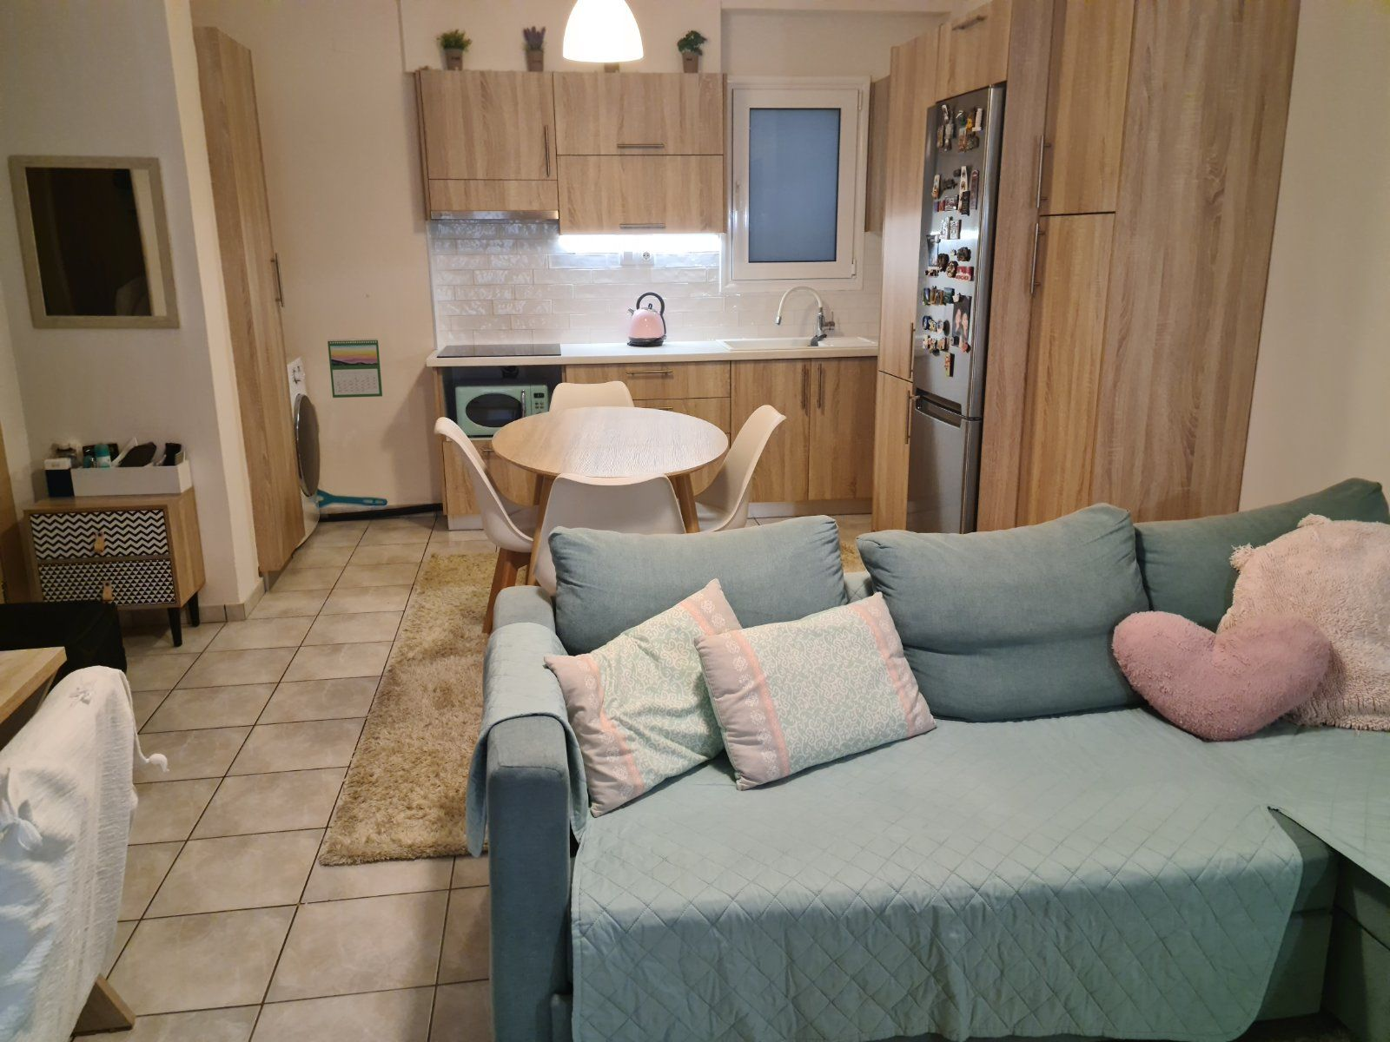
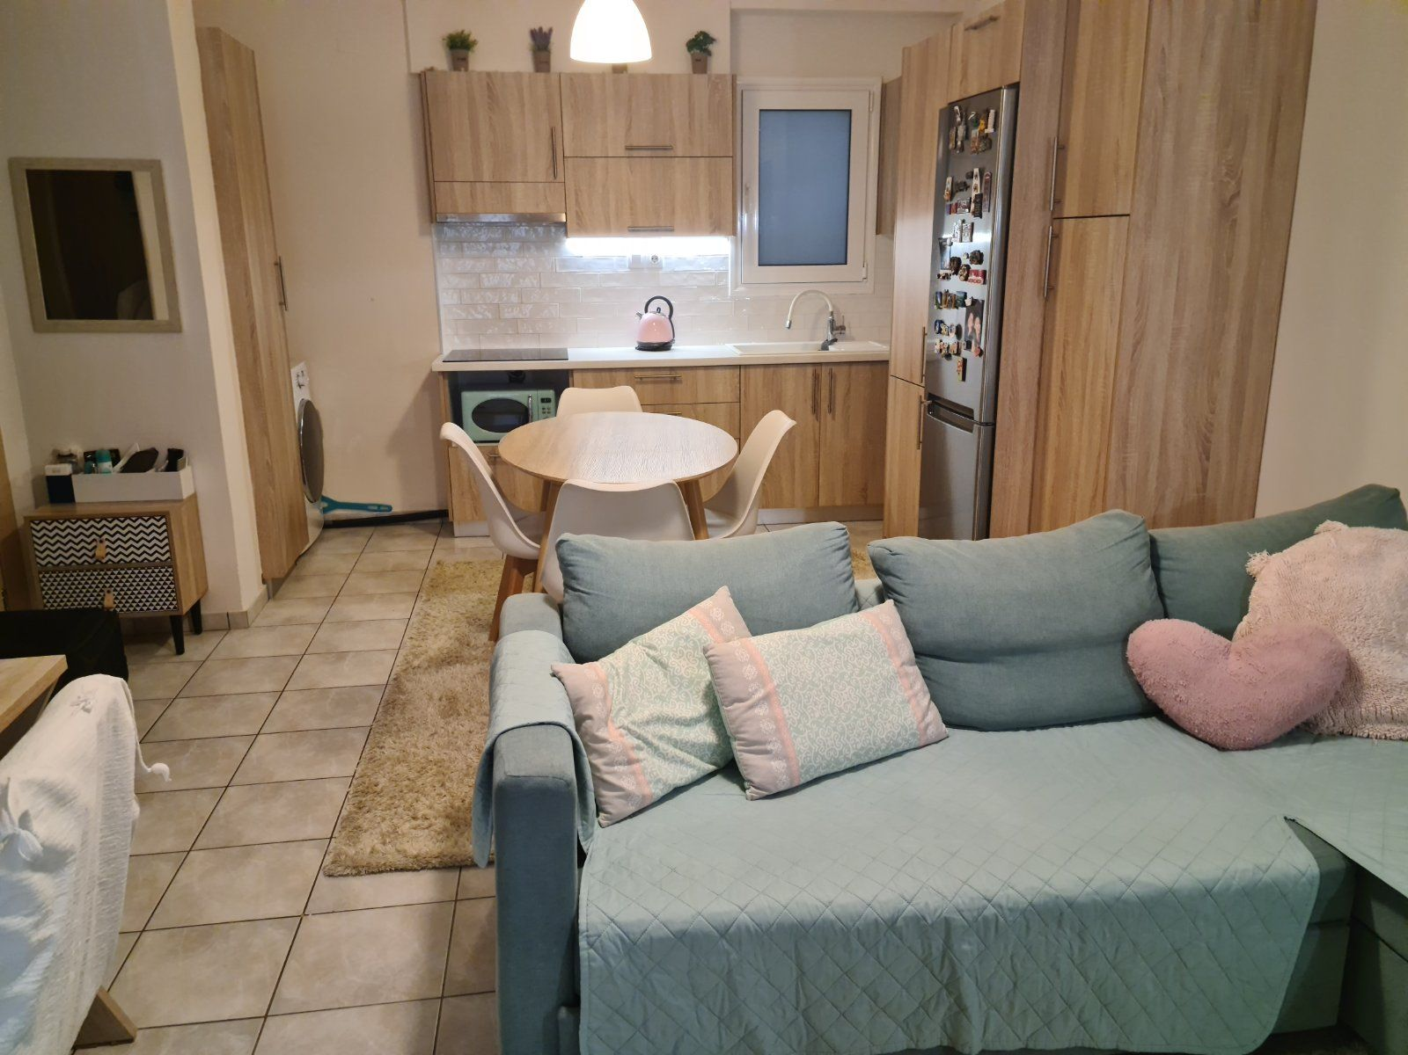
- calendar (355, 368)
